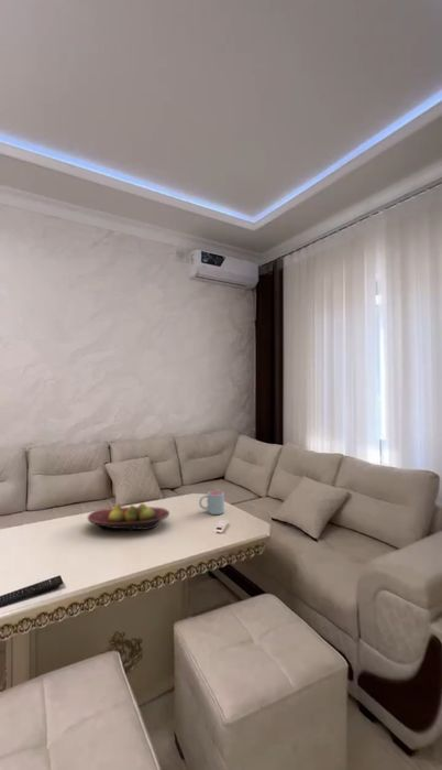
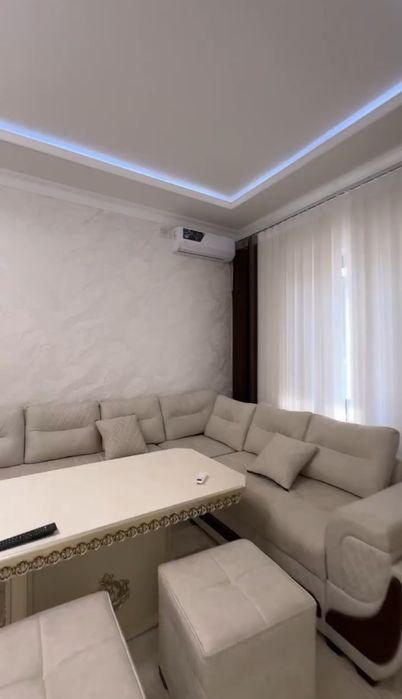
- fruit bowl (129, 514)
- mug (211, 502)
